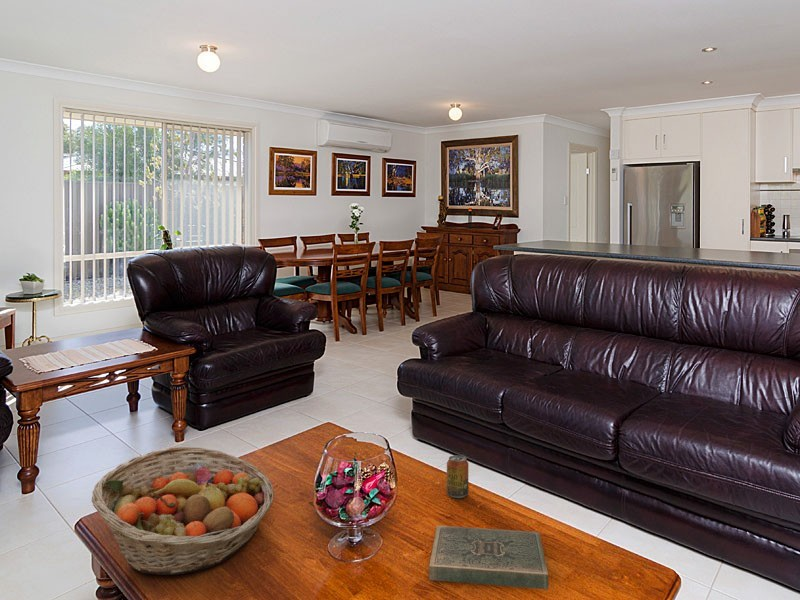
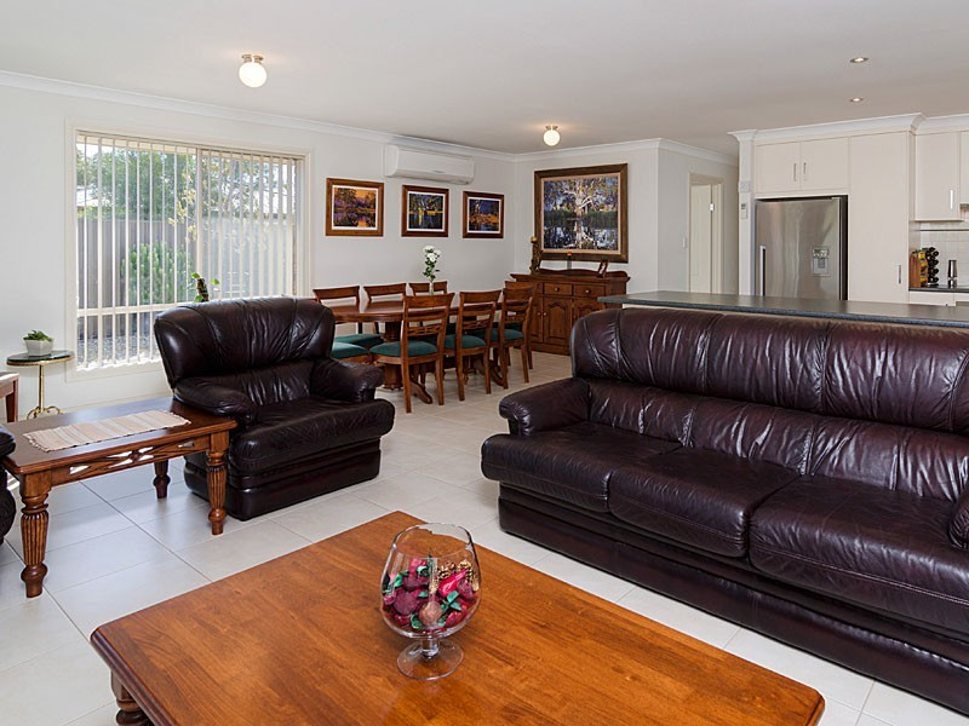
- book (487, 554)
- fruit basket (189, 503)
- beverage can (457, 476)
